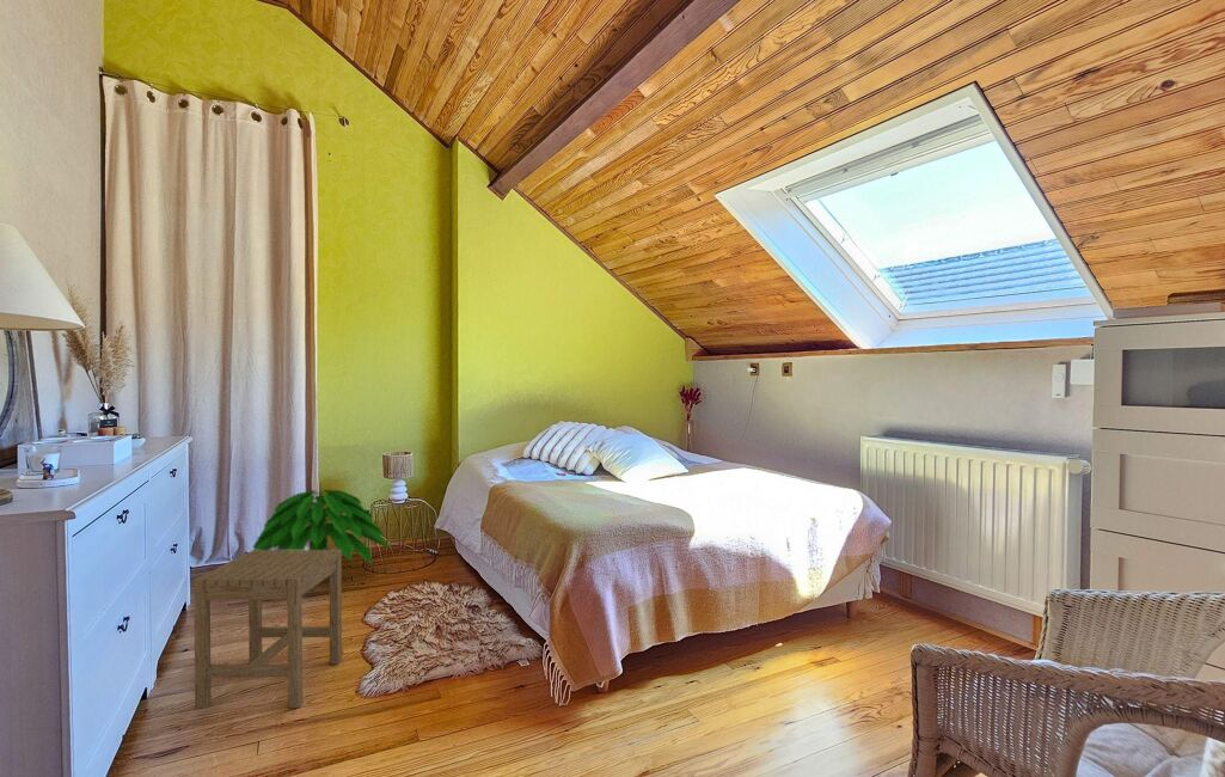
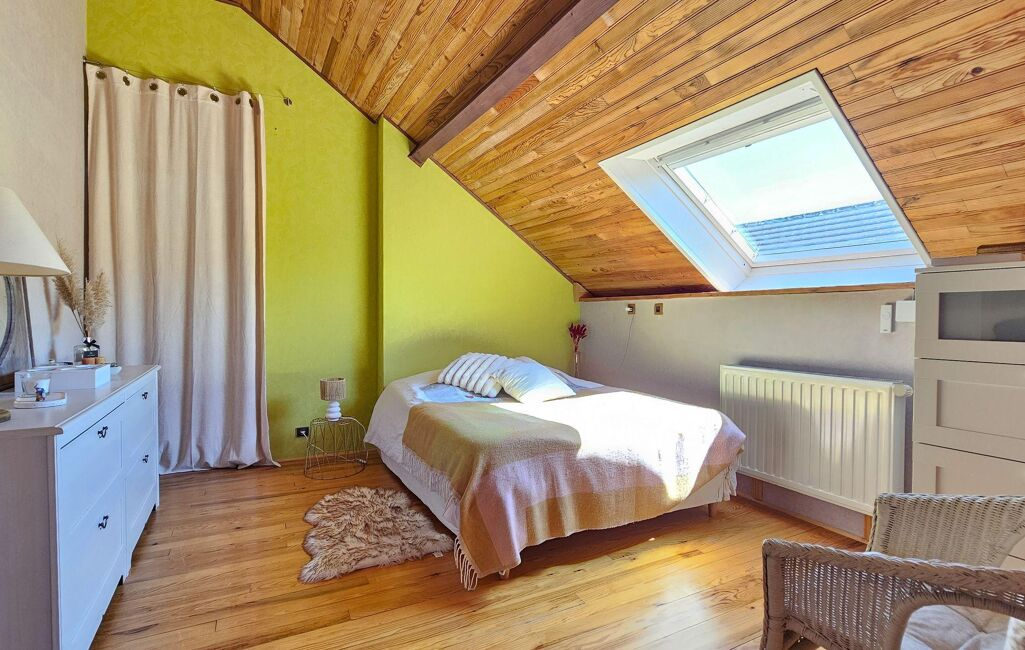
- indoor plant (320, 528)
- stool (274, 626)
